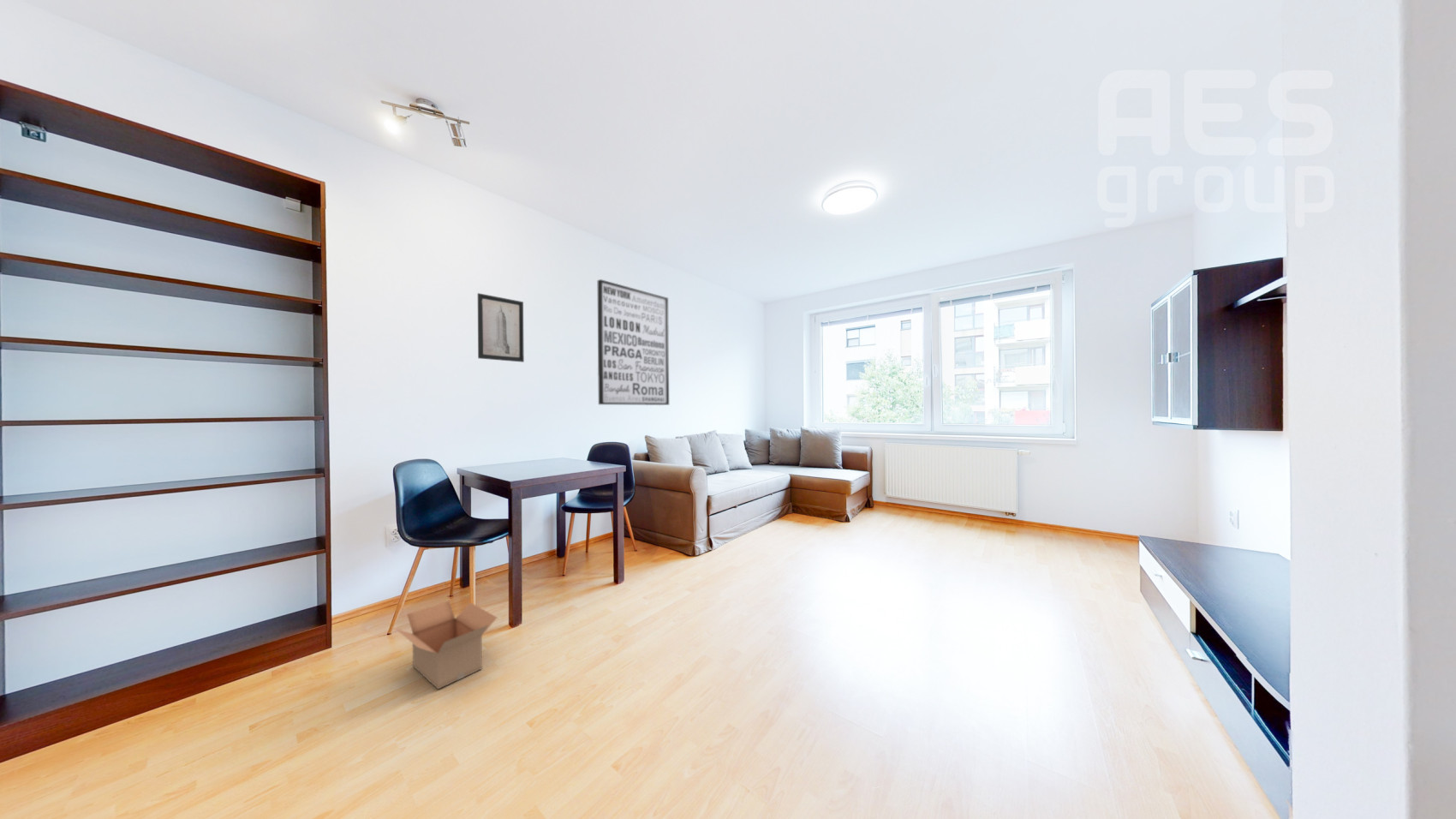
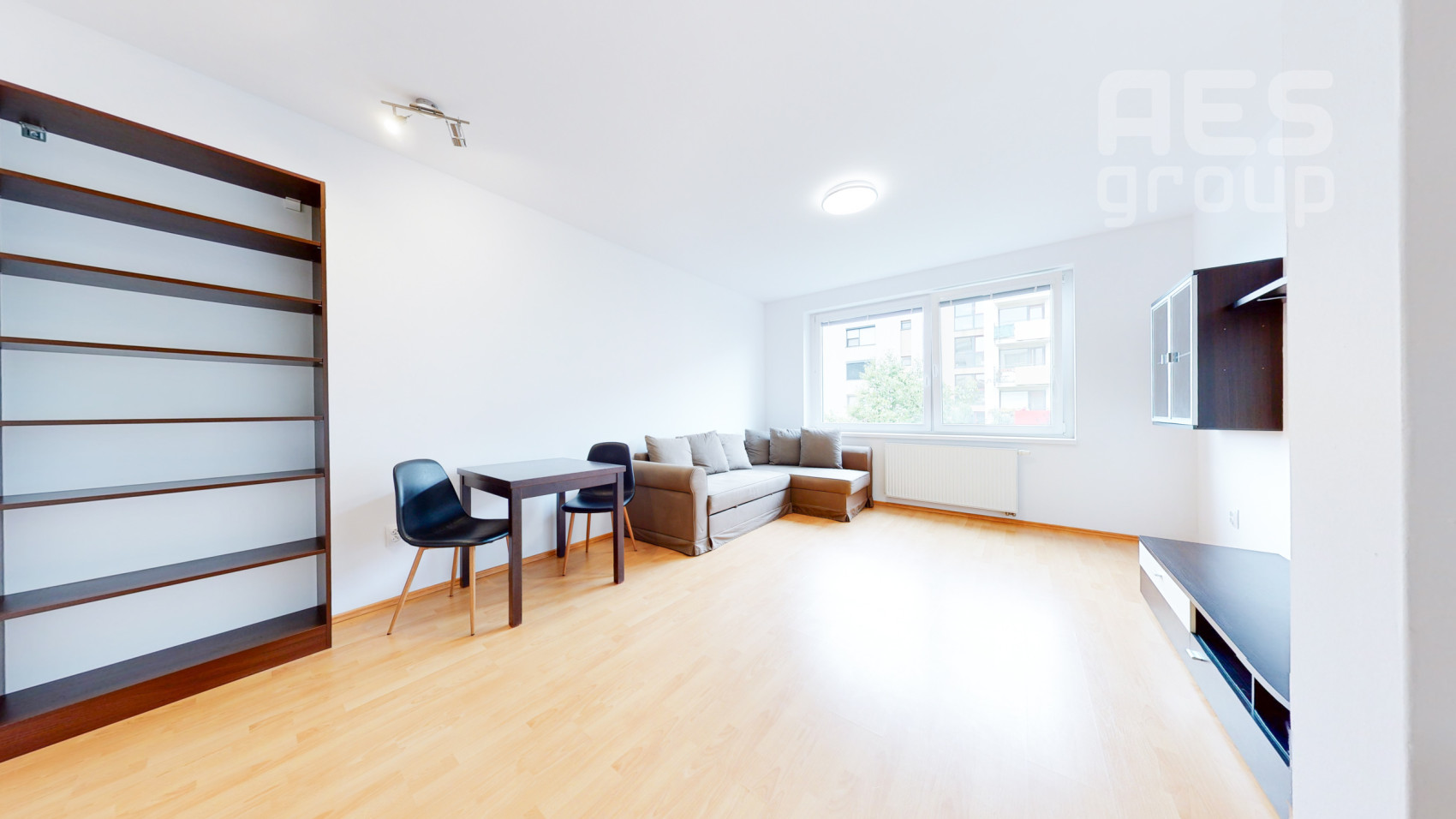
- wall art (501, 329)
- cardboard box (447, 643)
- wall art (636, 347)
